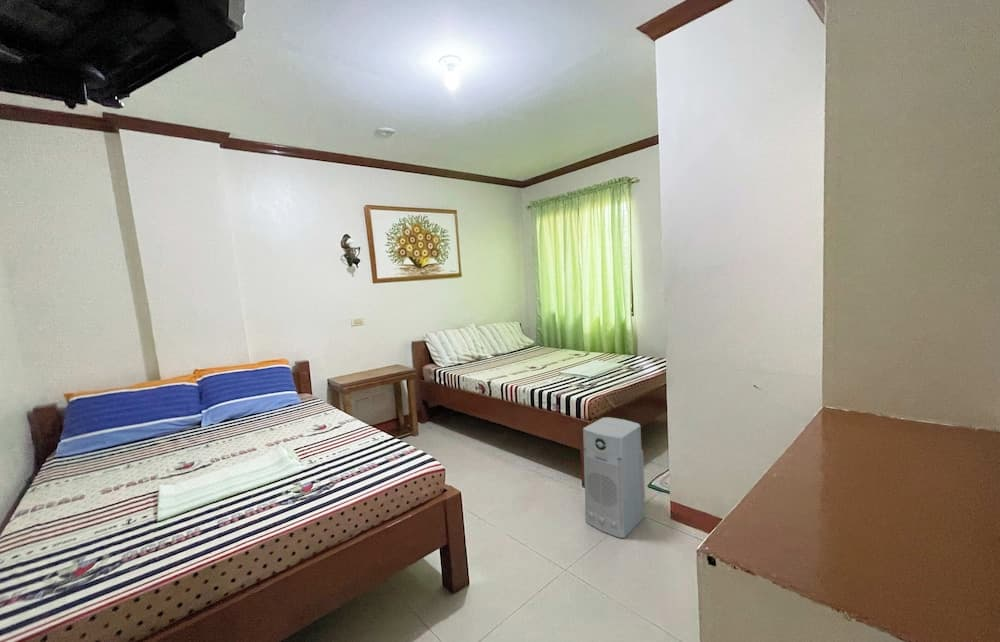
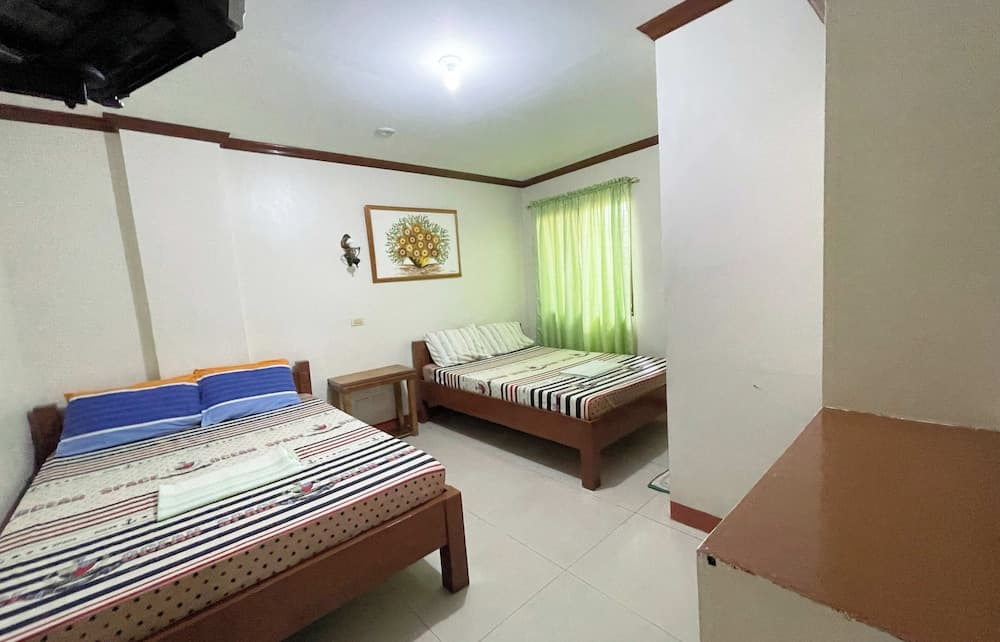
- air purifier (614, 472)
